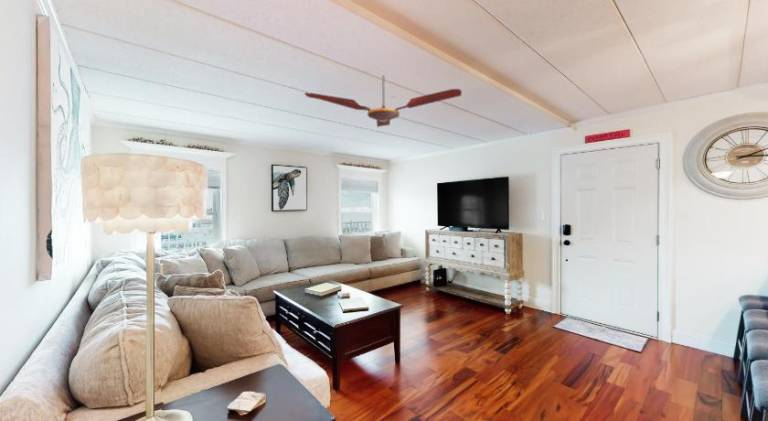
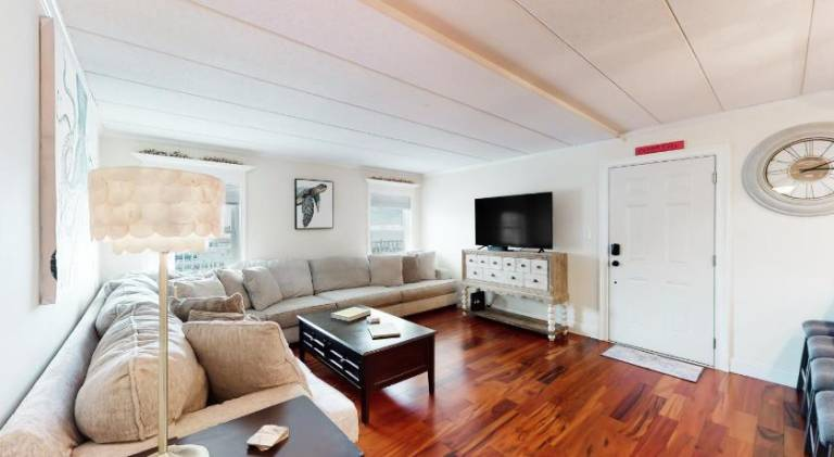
- ceiling fan (382, 103)
